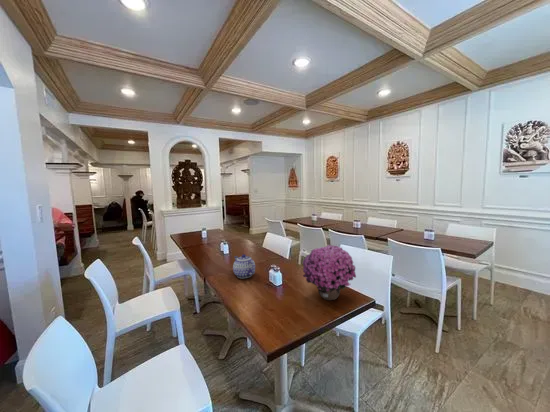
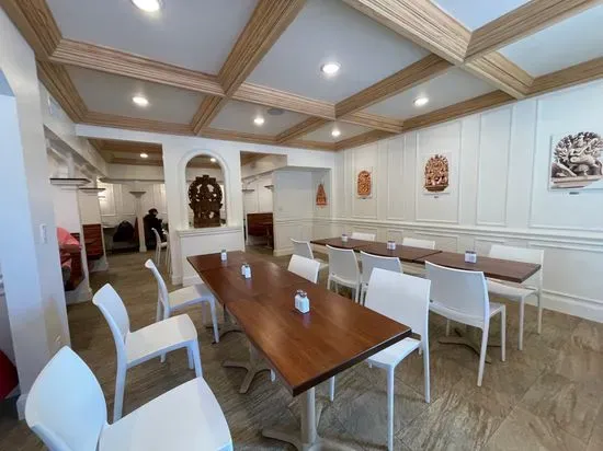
- teapot (244, 265)
- flower (327, 270)
